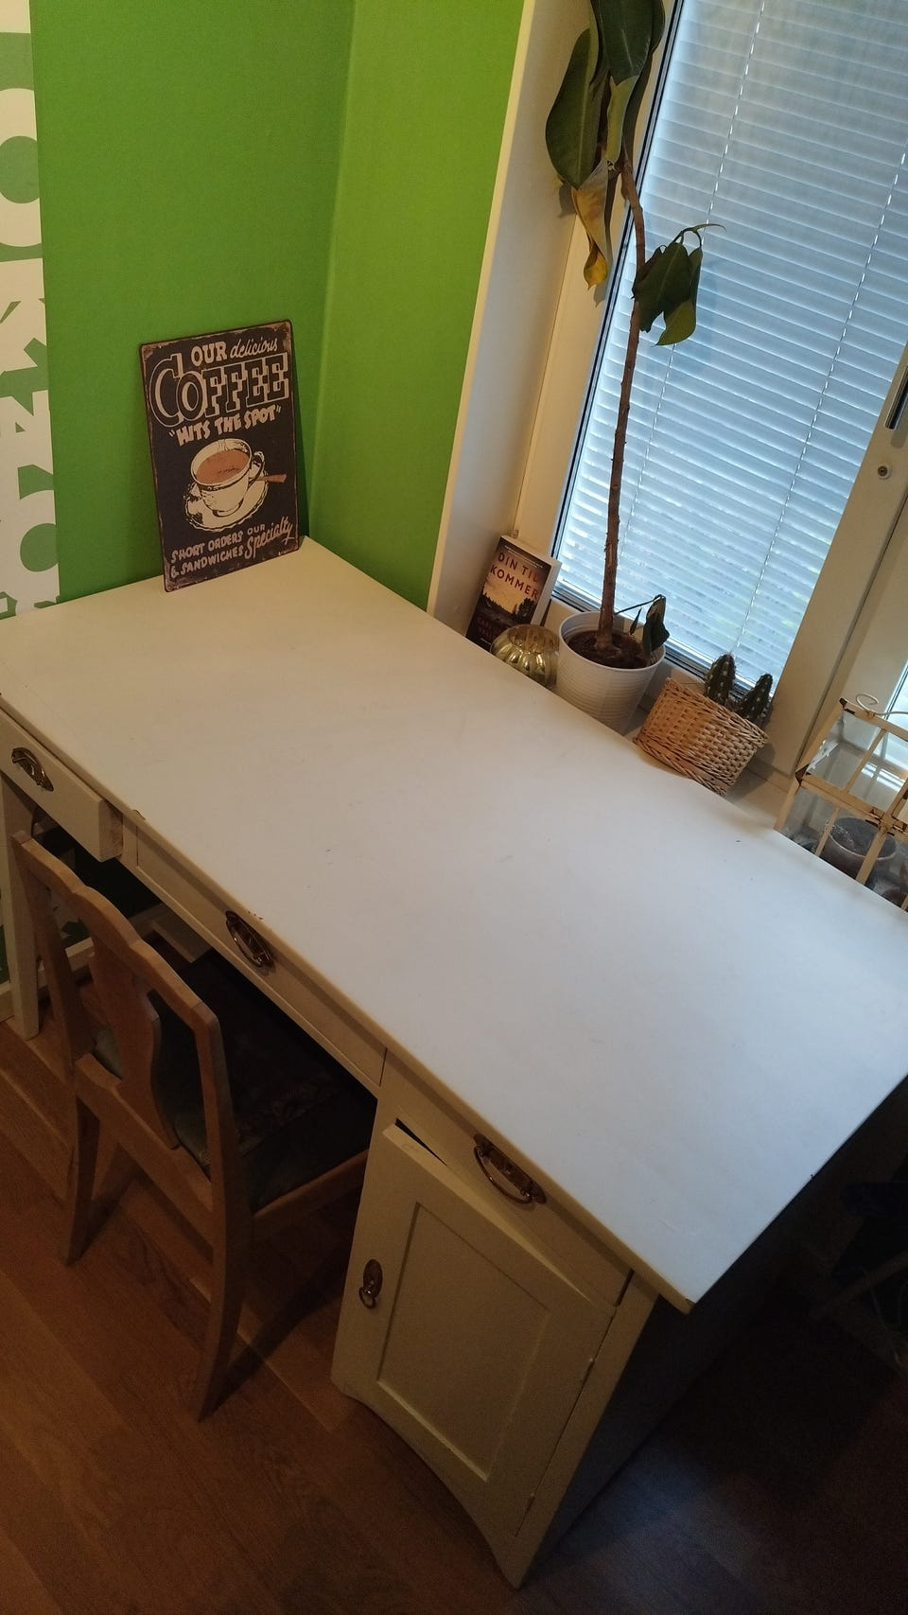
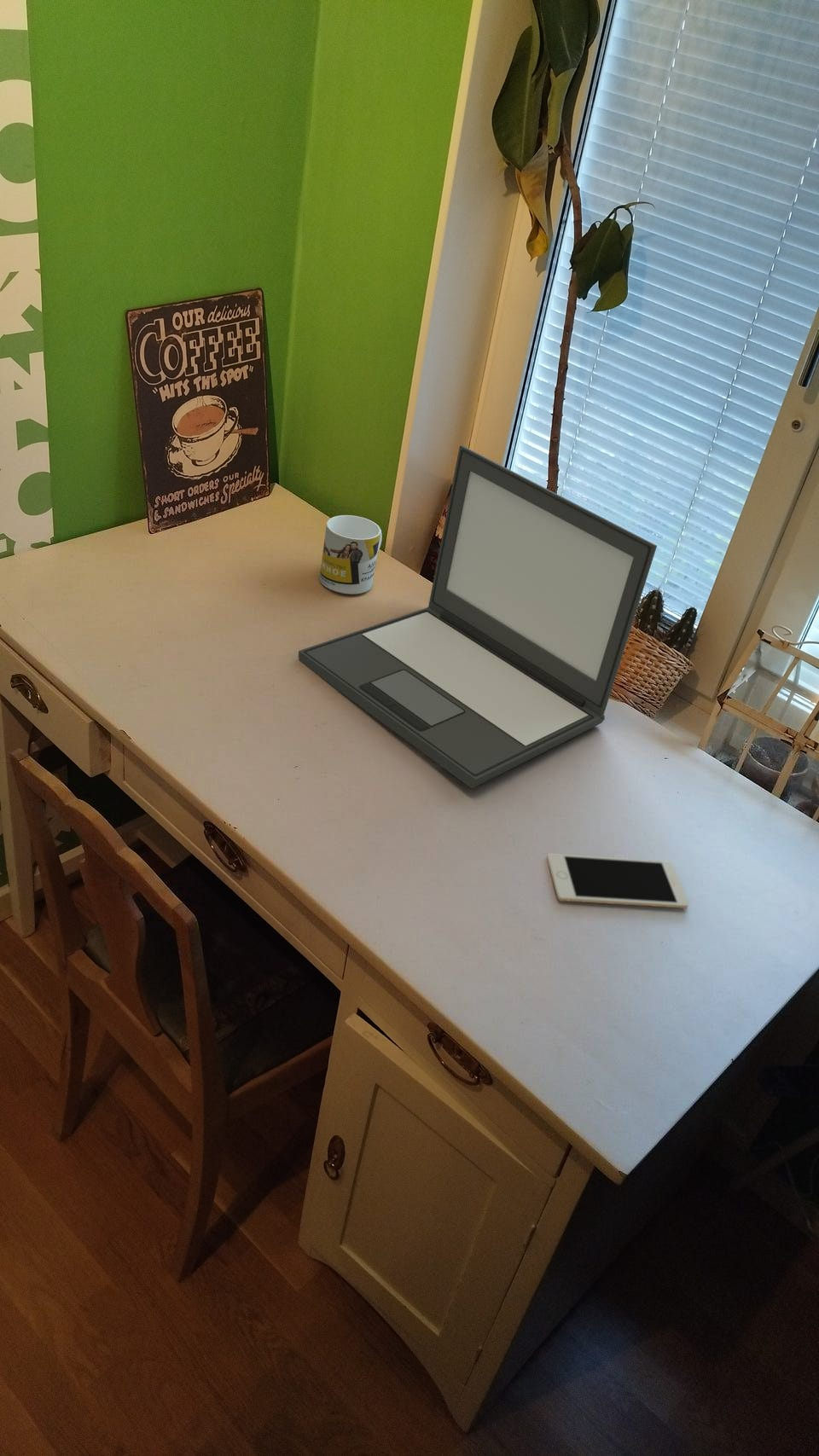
+ cell phone (616, 880)
+ mug (357, 551)
+ laptop (468, 606)
